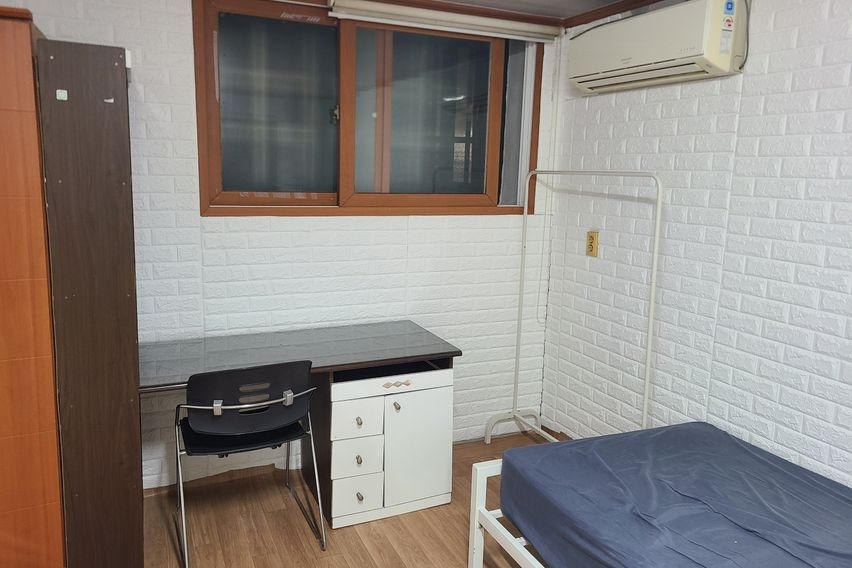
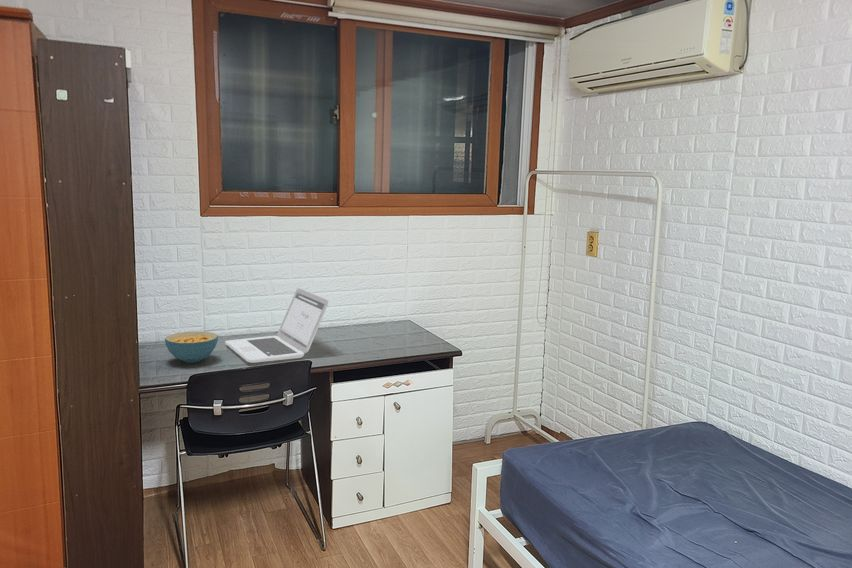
+ cereal bowl (192, 349)
+ laptop (280, 326)
